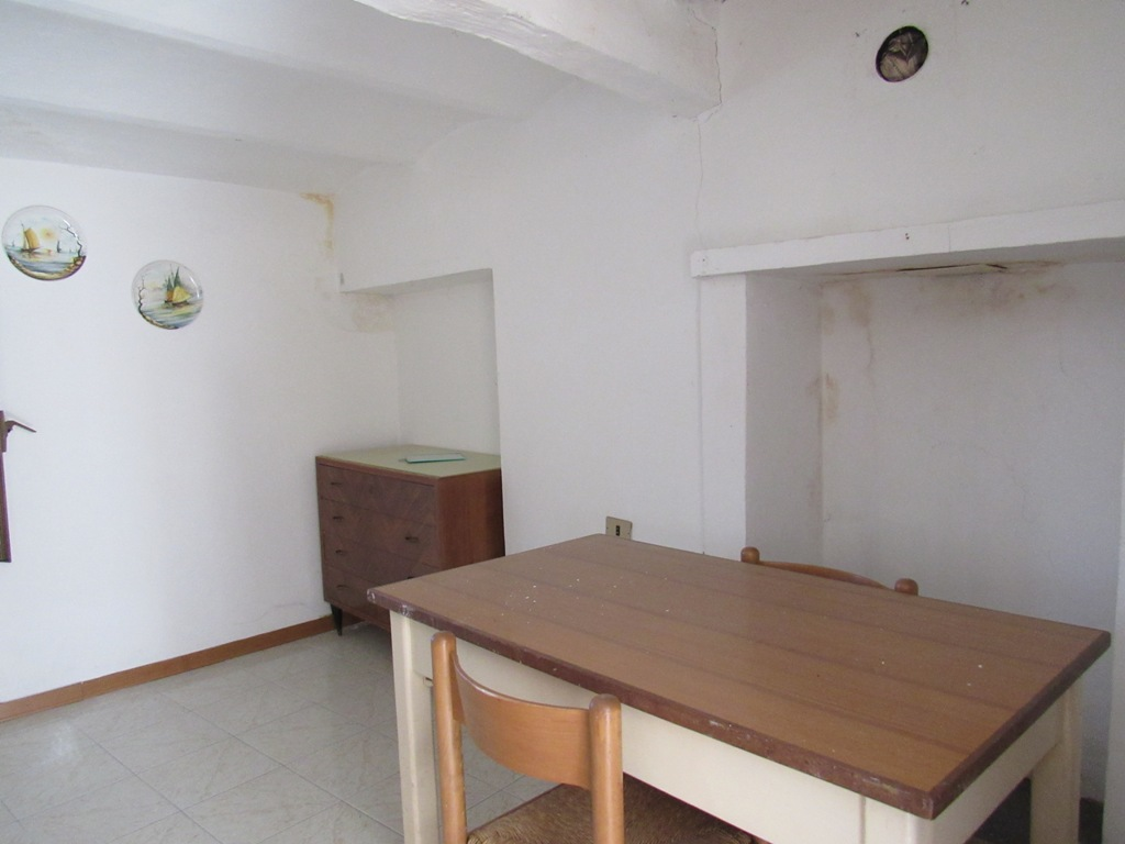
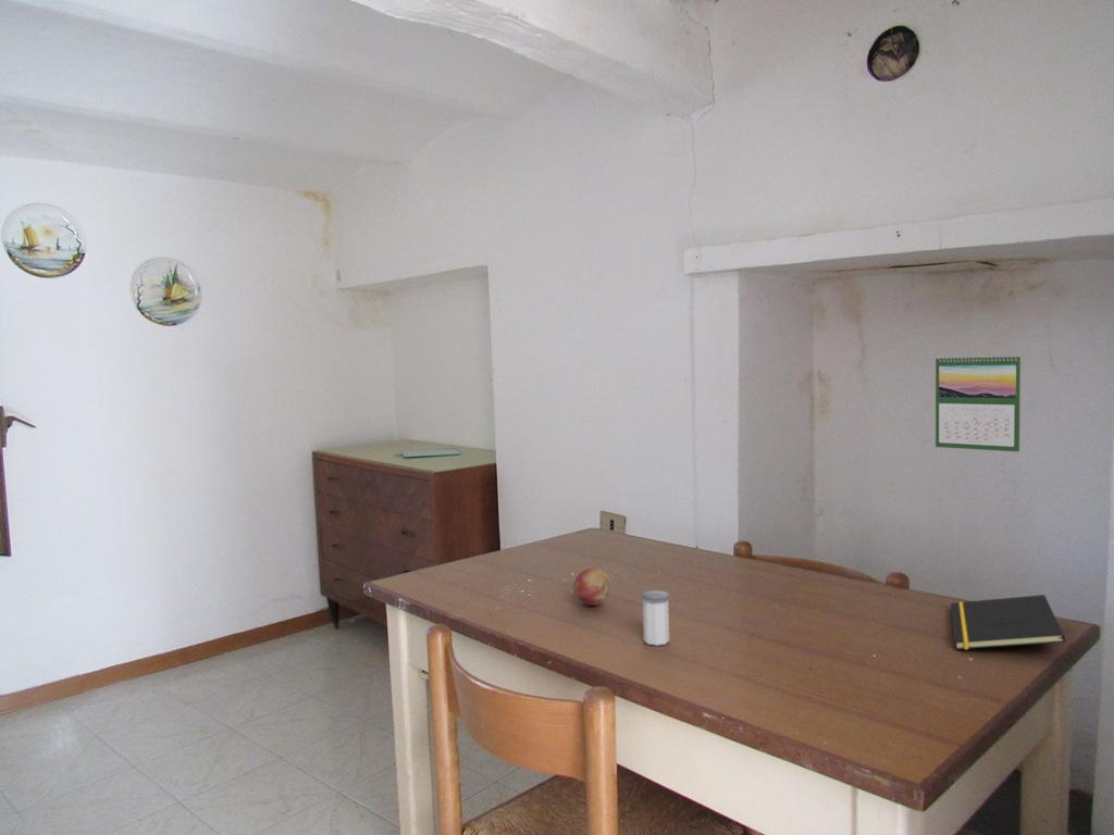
+ calendar (976, 401)
+ fruit (591, 586)
+ notepad (1002, 621)
+ salt shaker (655, 618)
